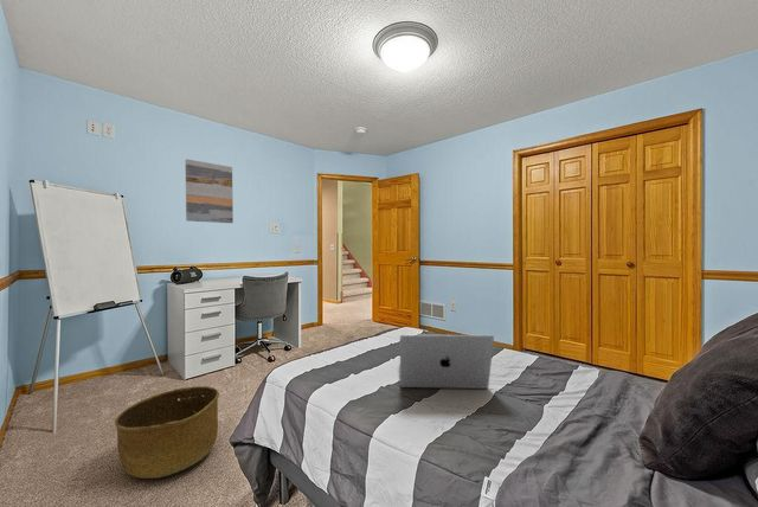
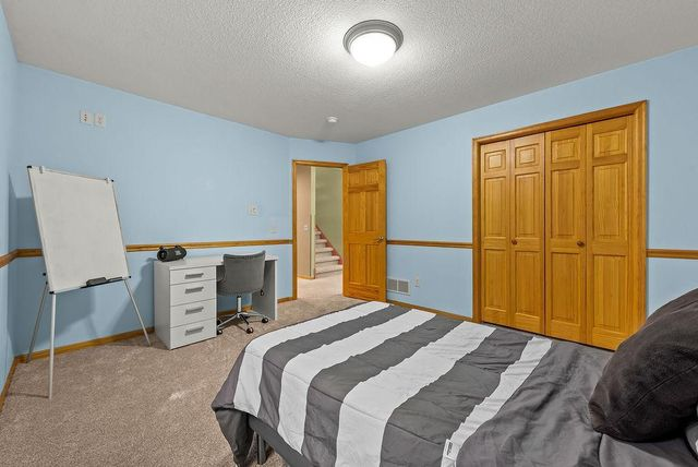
- basket (173, 429)
- wall art (210, 192)
- laptop (441, 352)
